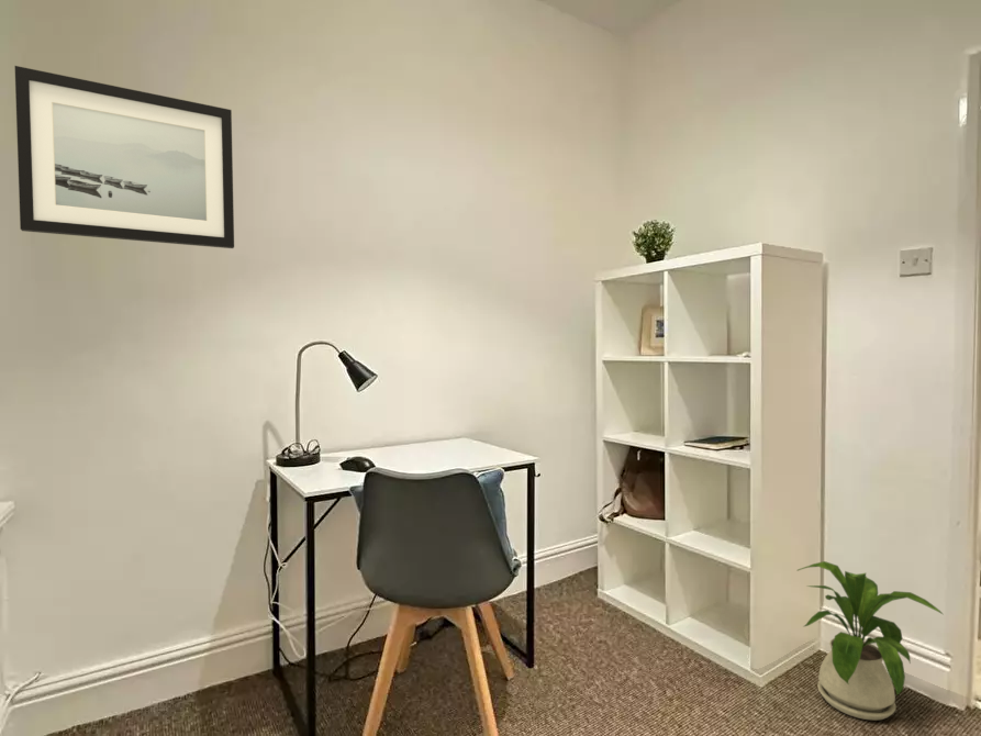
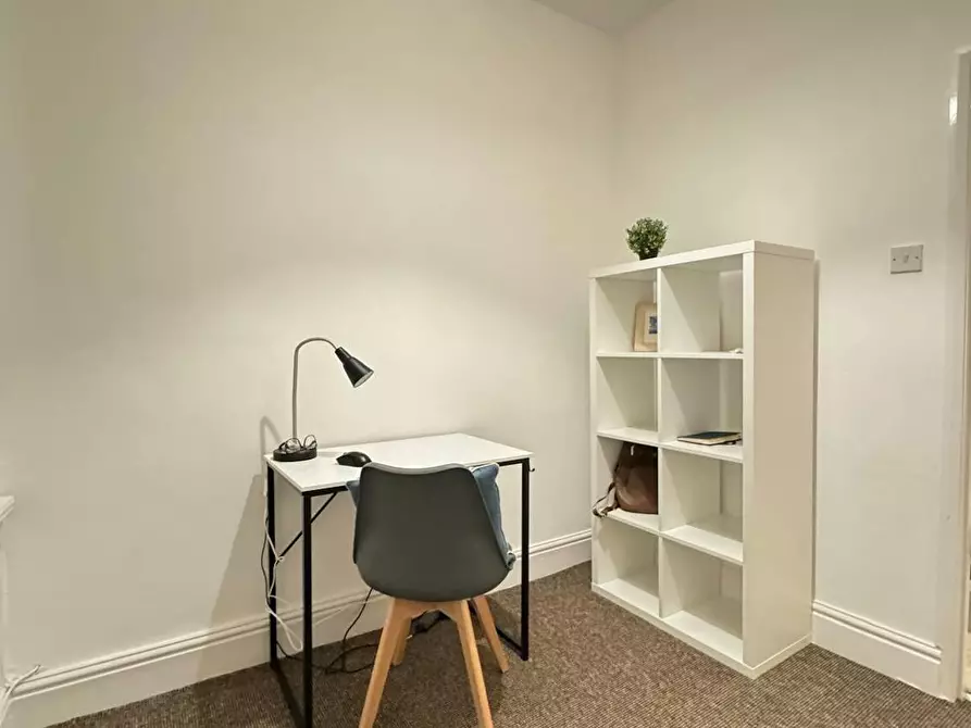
- wall art (134, 166)
- house plant (868, 627)
